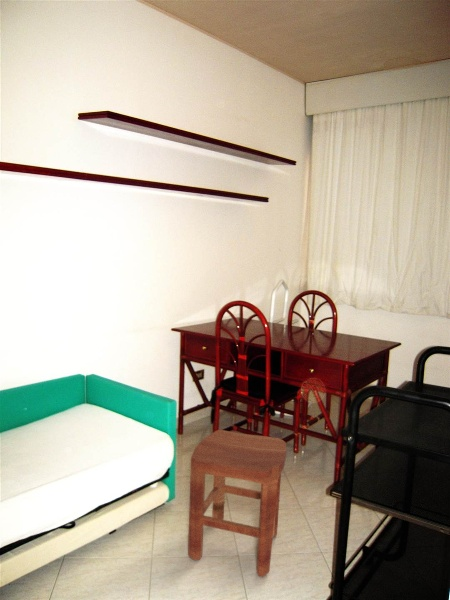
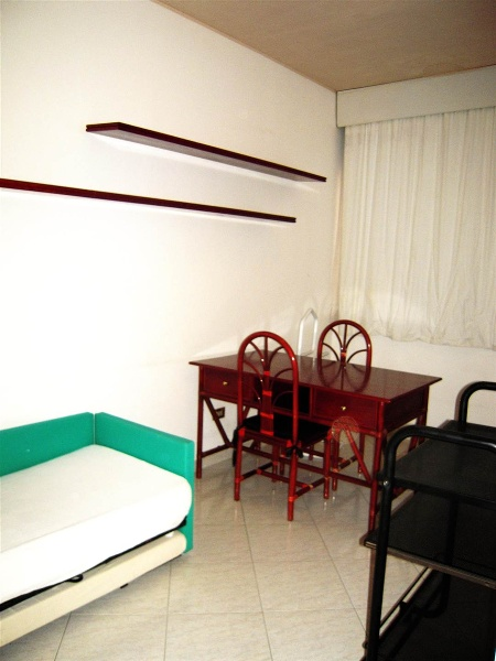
- stool (239, 495)
